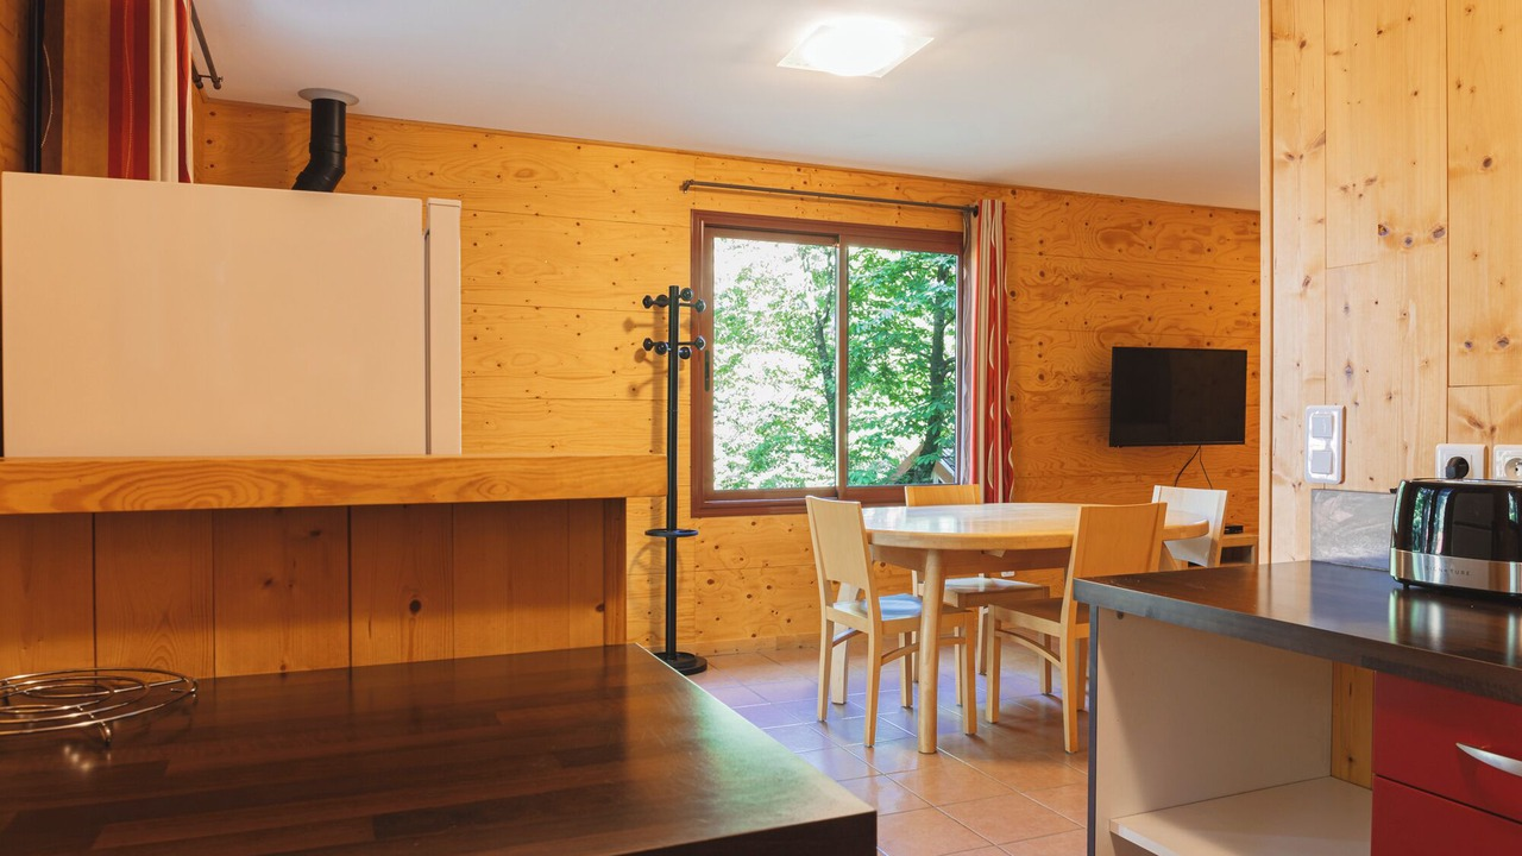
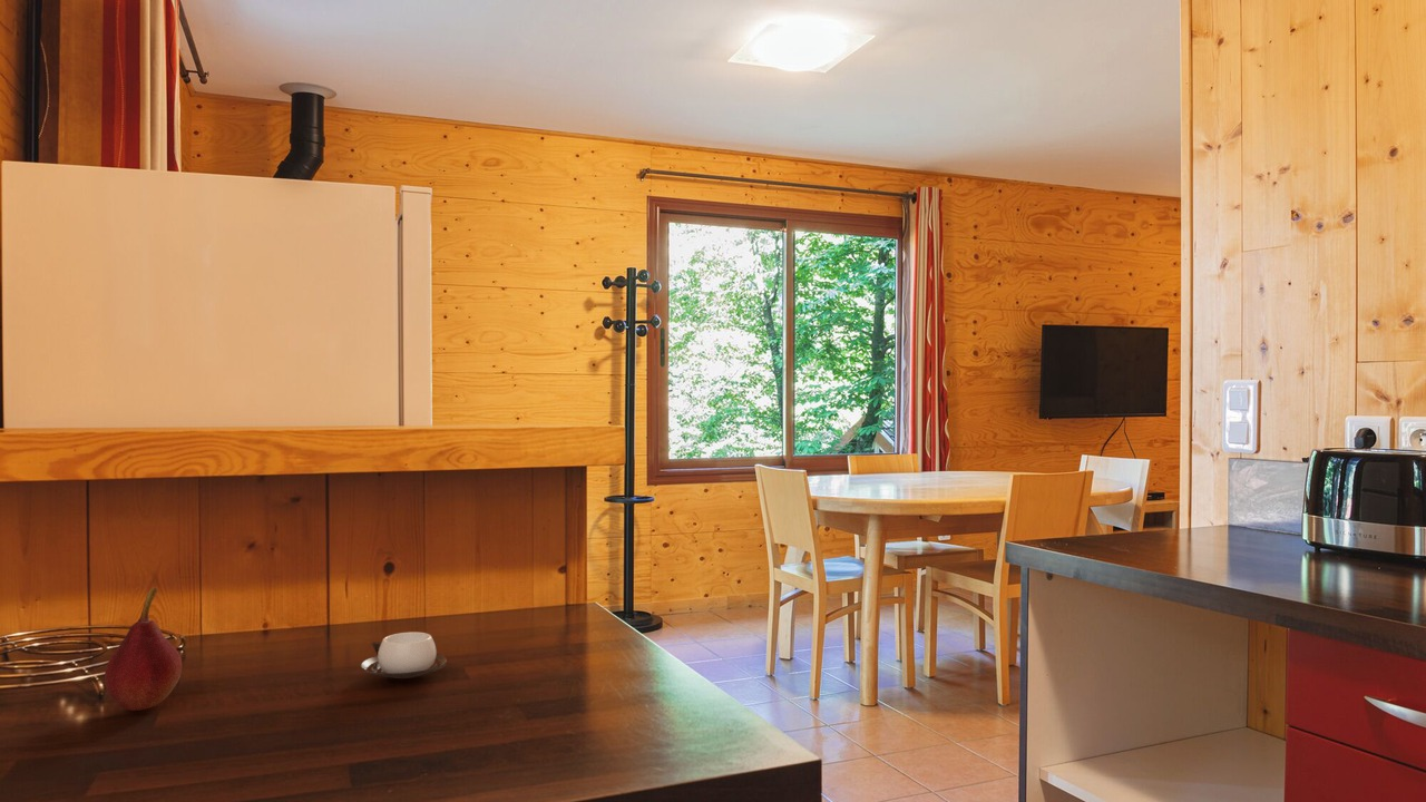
+ fruit (144, 648)
+ cup (407, 657)
